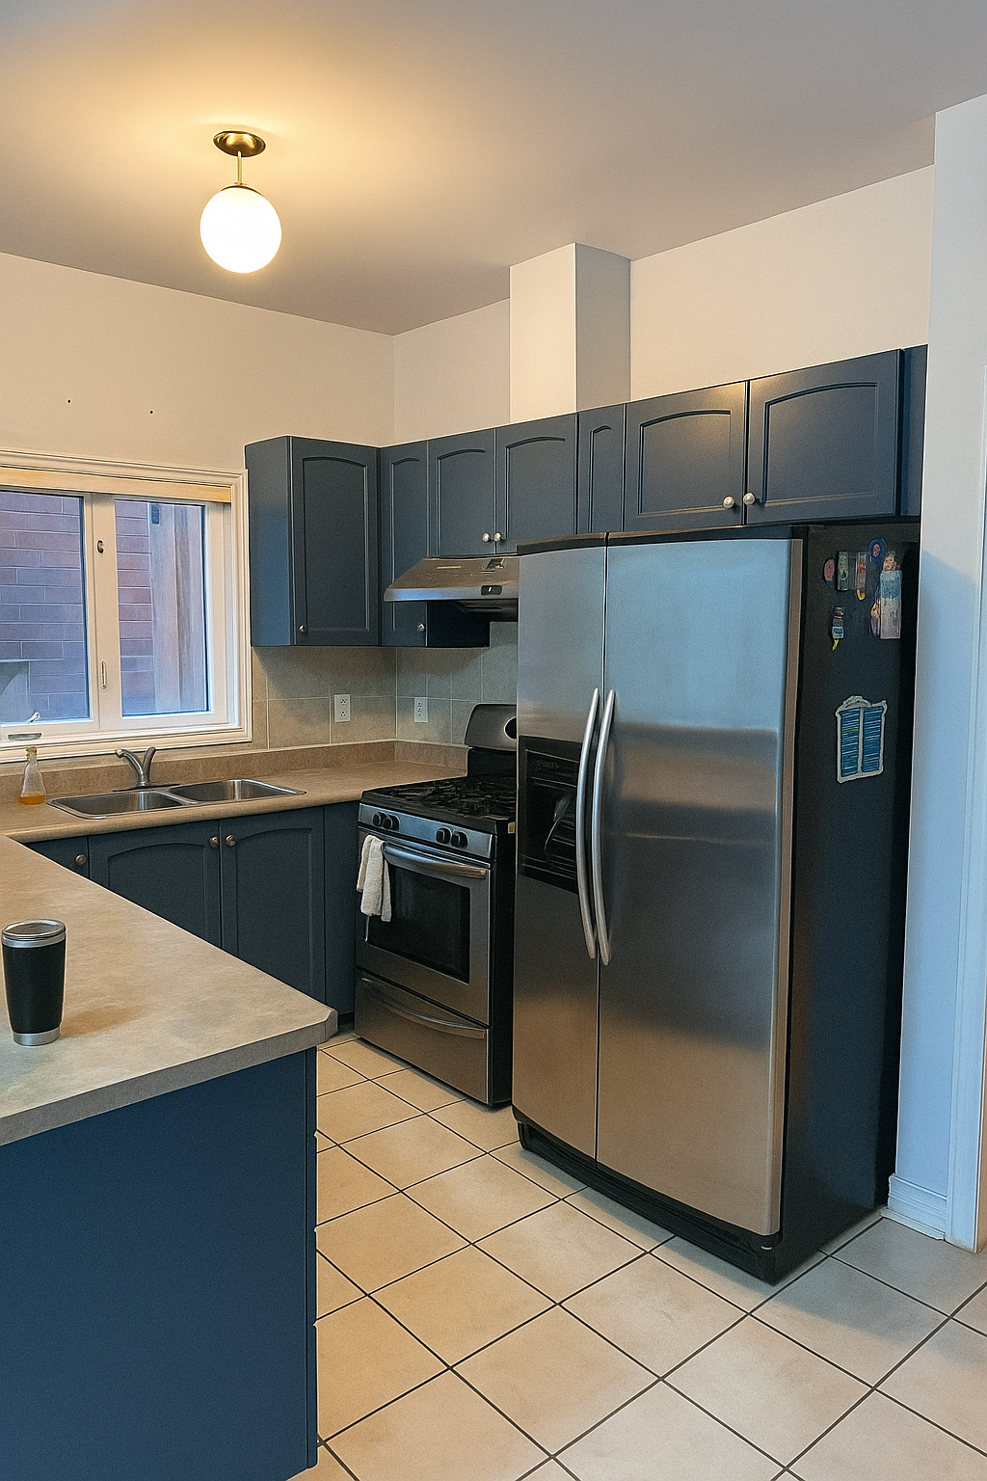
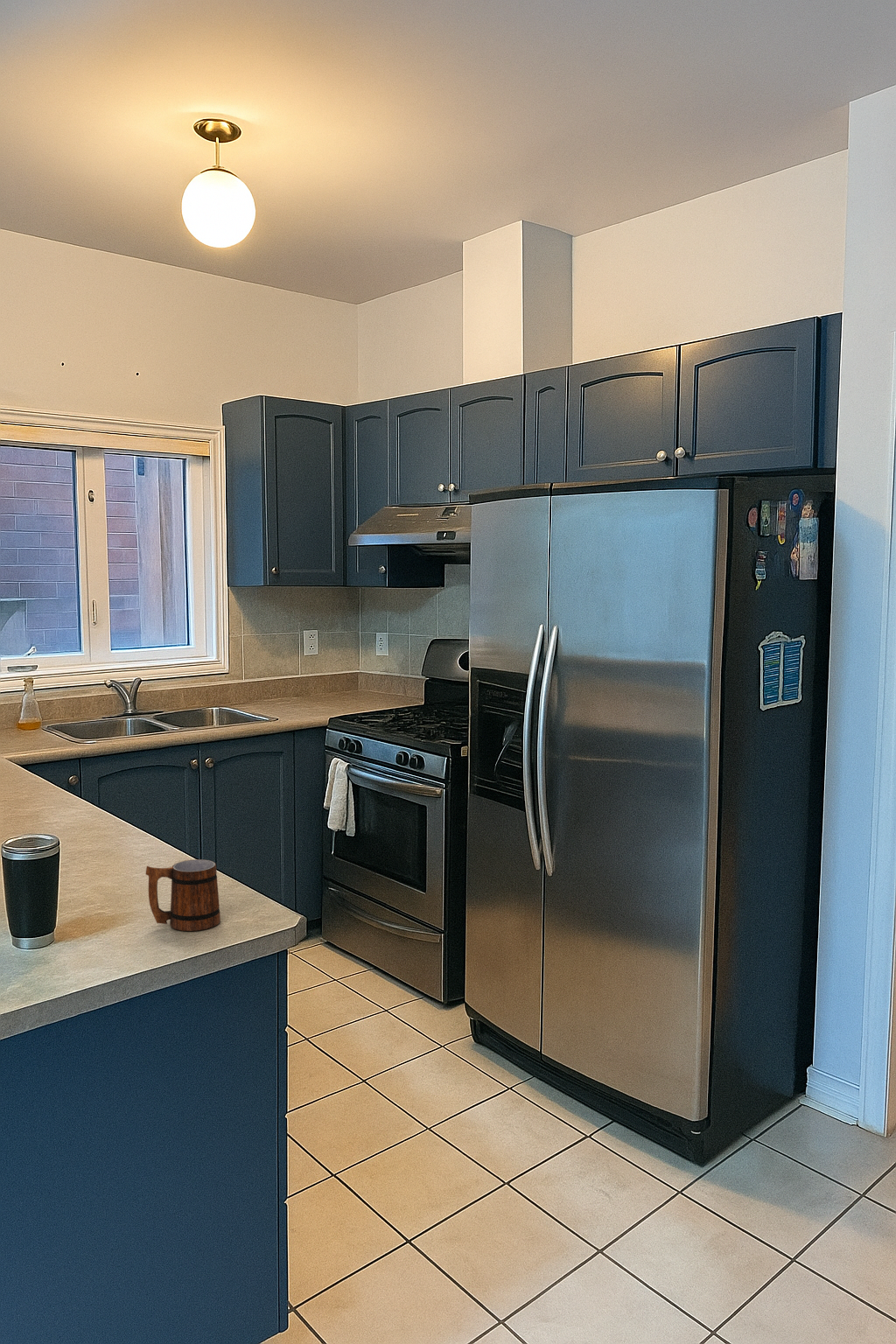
+ mug (183, 892)
